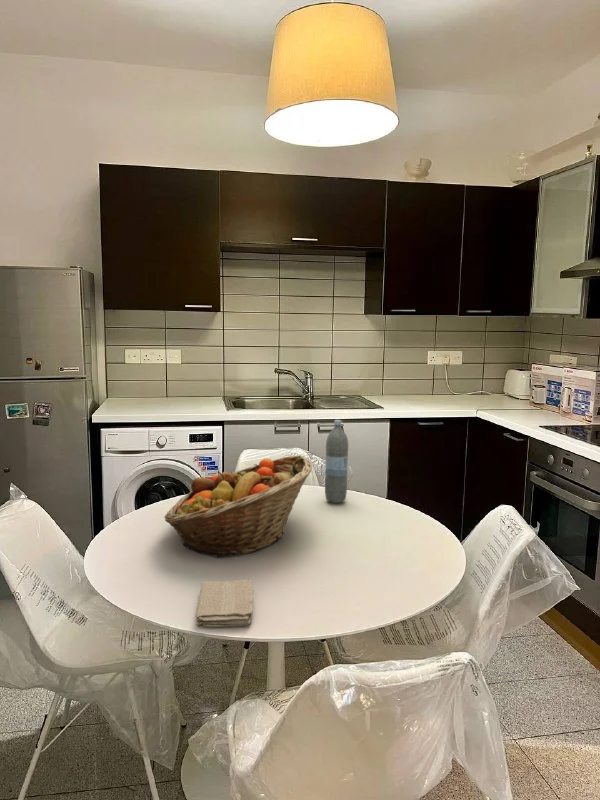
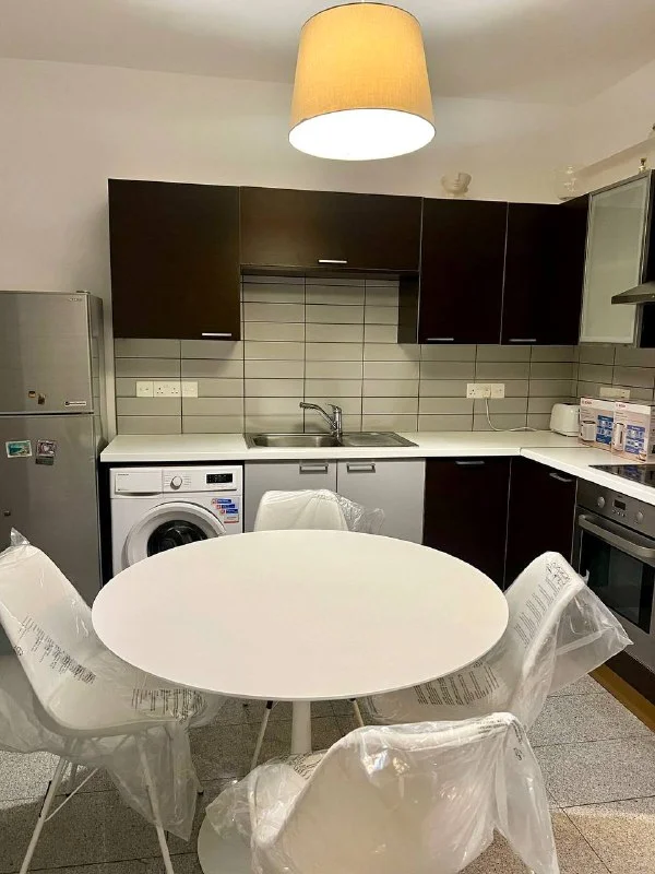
- water bottle (336, 461)
- fruit basket (241, 499)
- washcloth (225, 600)
